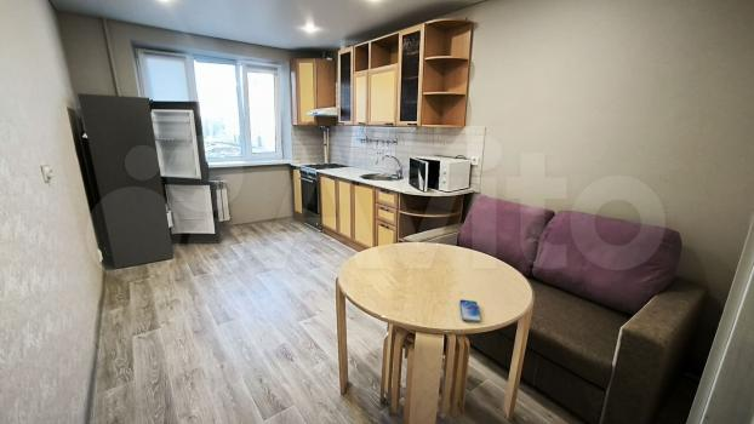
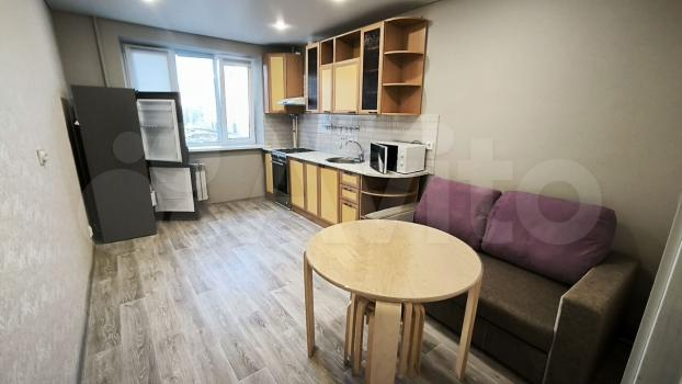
- smartphone (469, 310)
